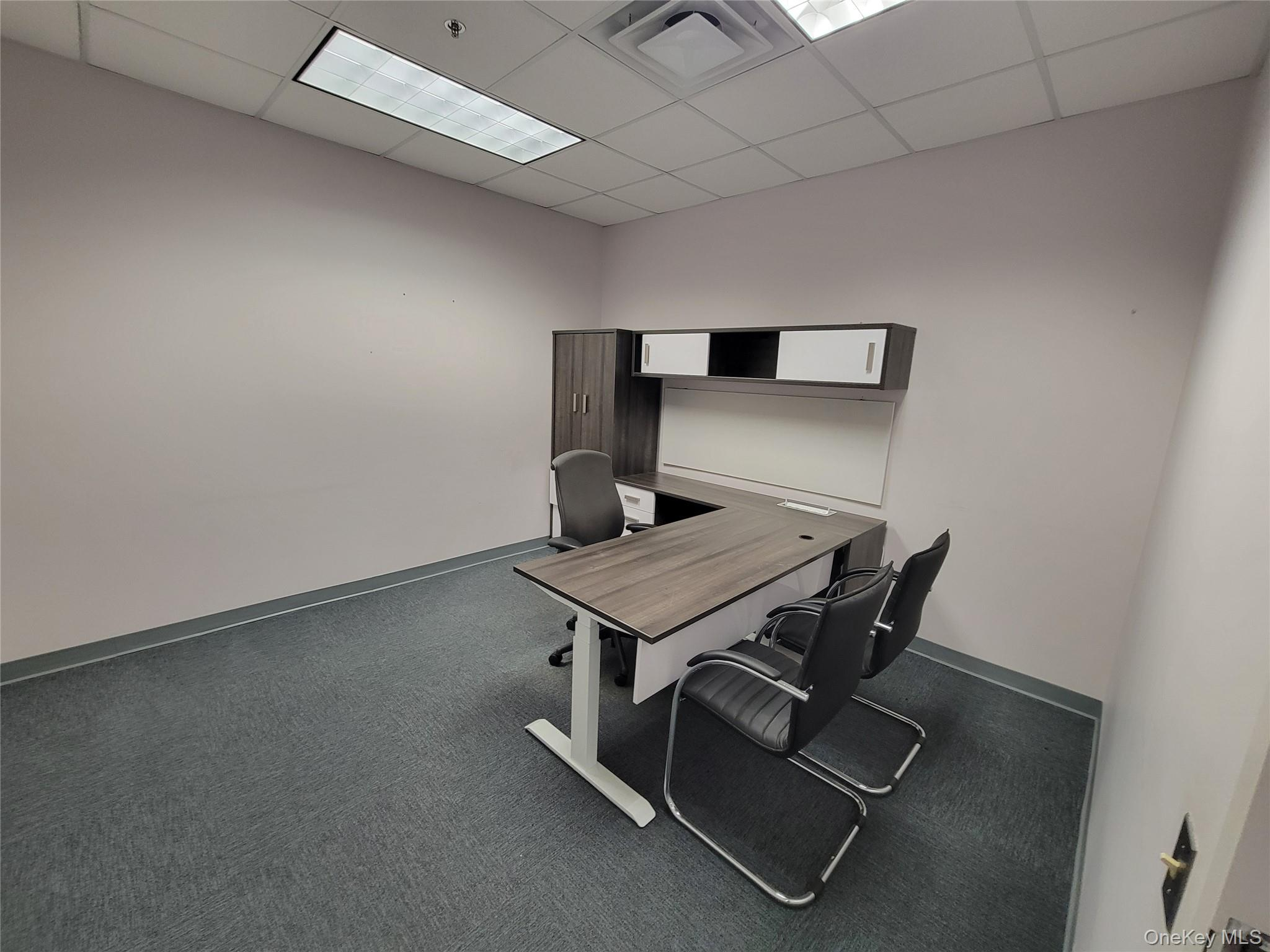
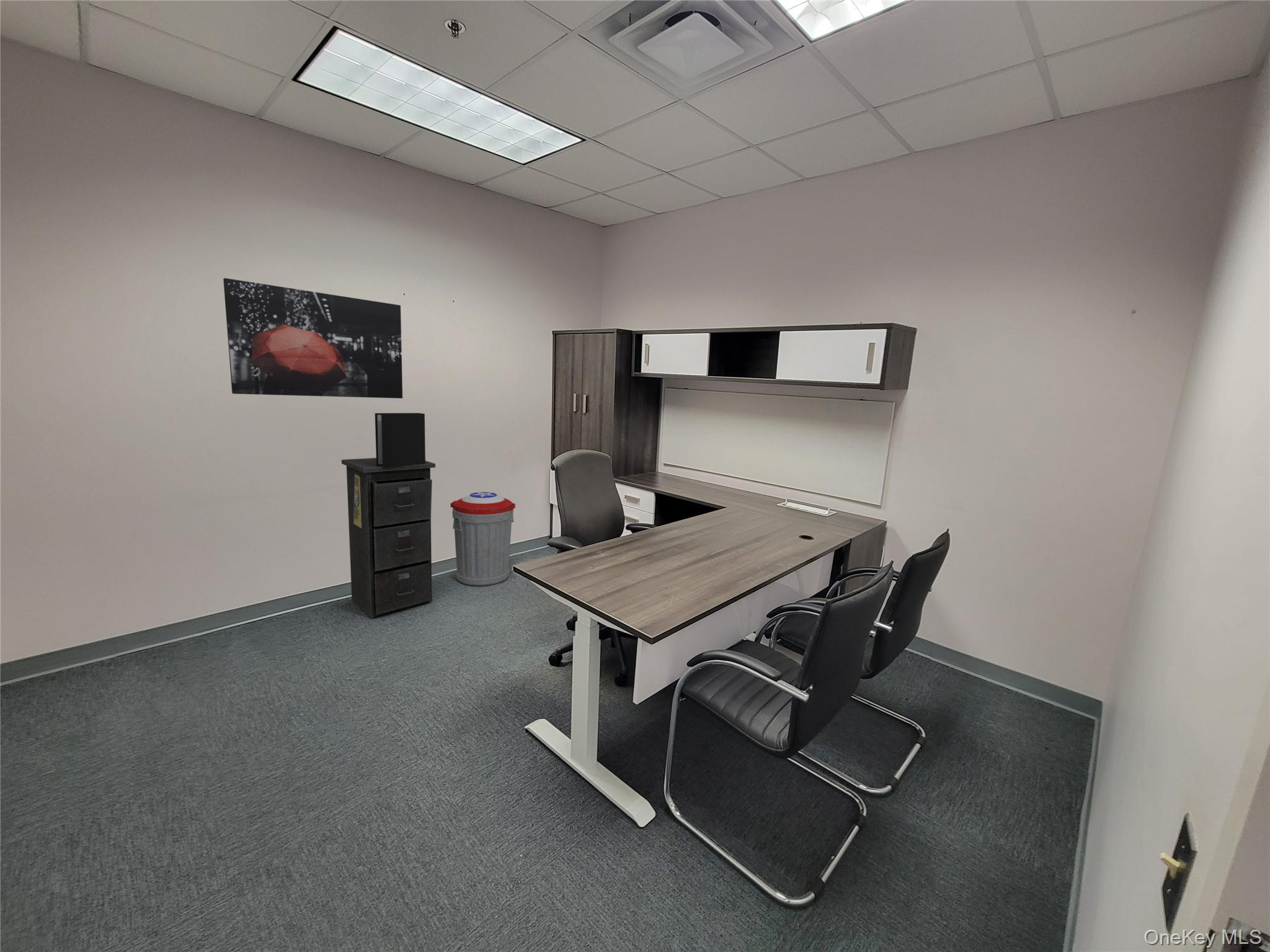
+ trash can (483, 536)
+ filing cabinet (393, 534)
+ wall art (323, 345)
+ binder (401, 439)
